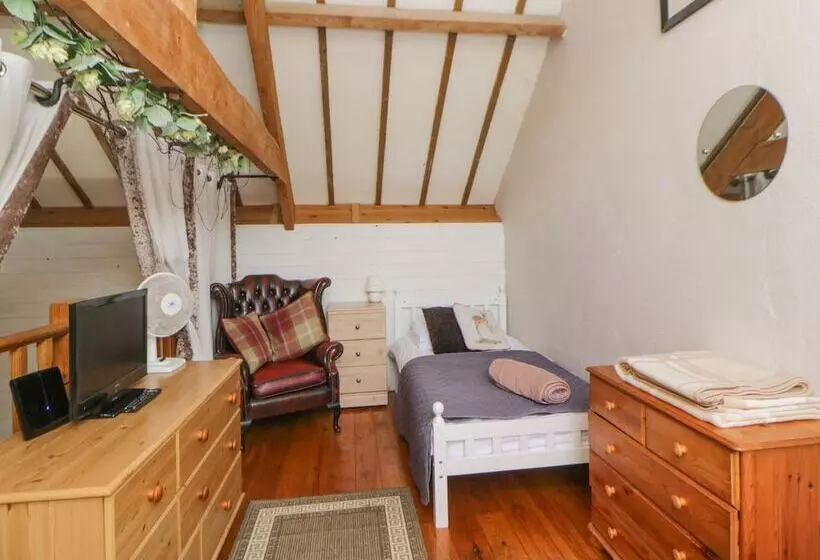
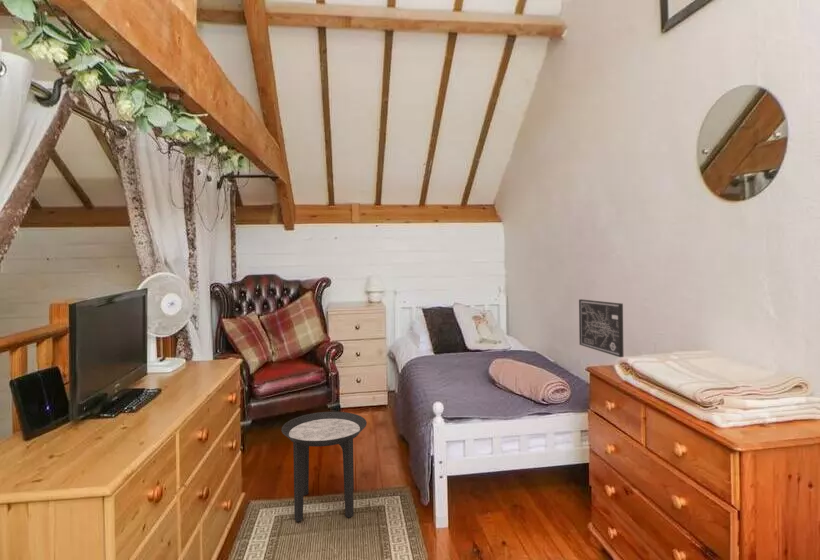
+ wall art (599, 325)
+ side table (308, 464)
